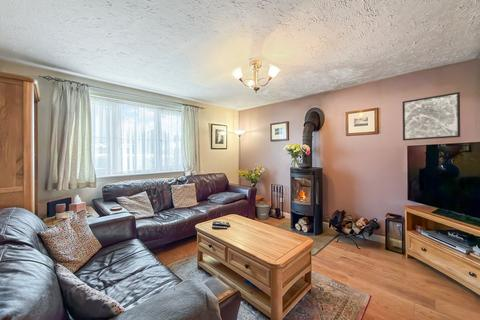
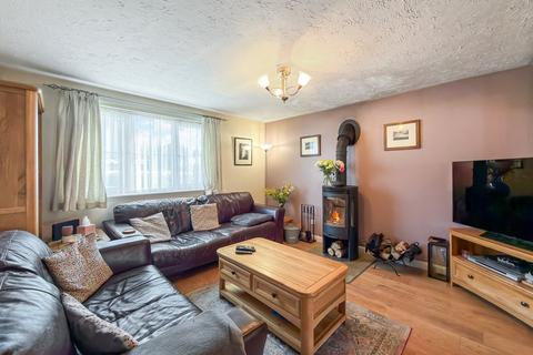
- wall art (429, 118)
